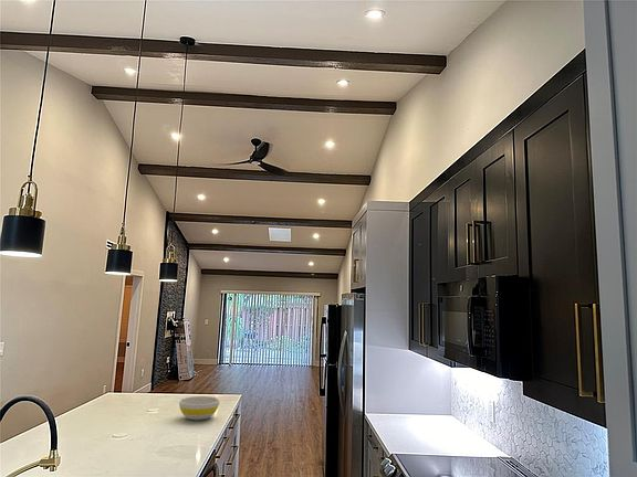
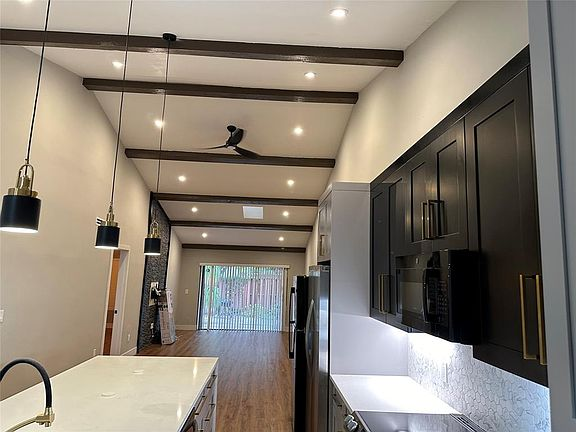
- bowl (199, 409)
